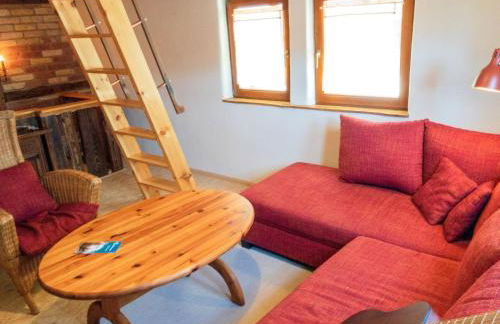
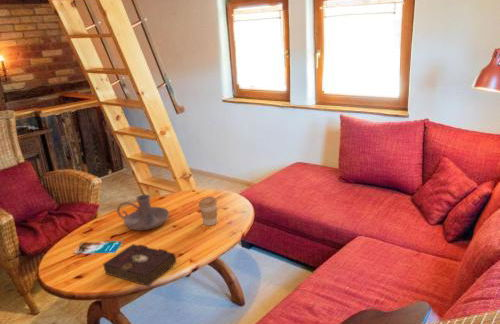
+ candle holder (140, 210)
+ coffee cup (208, 210)
+ book (137, 261)
